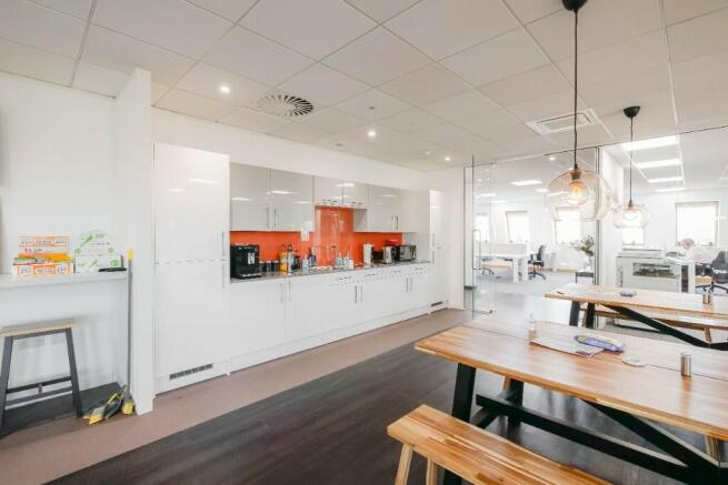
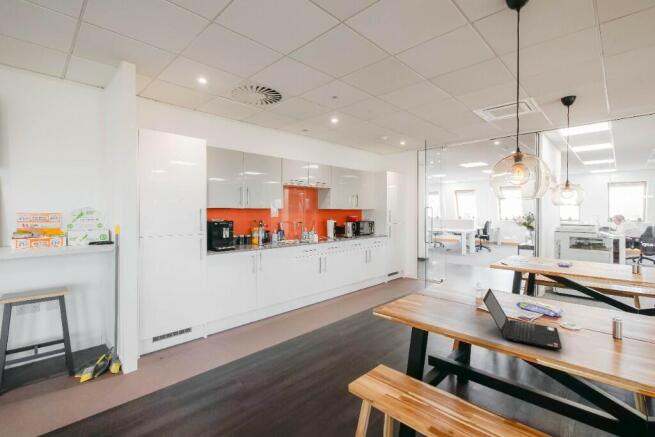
+ laptop computer (519, 321)
